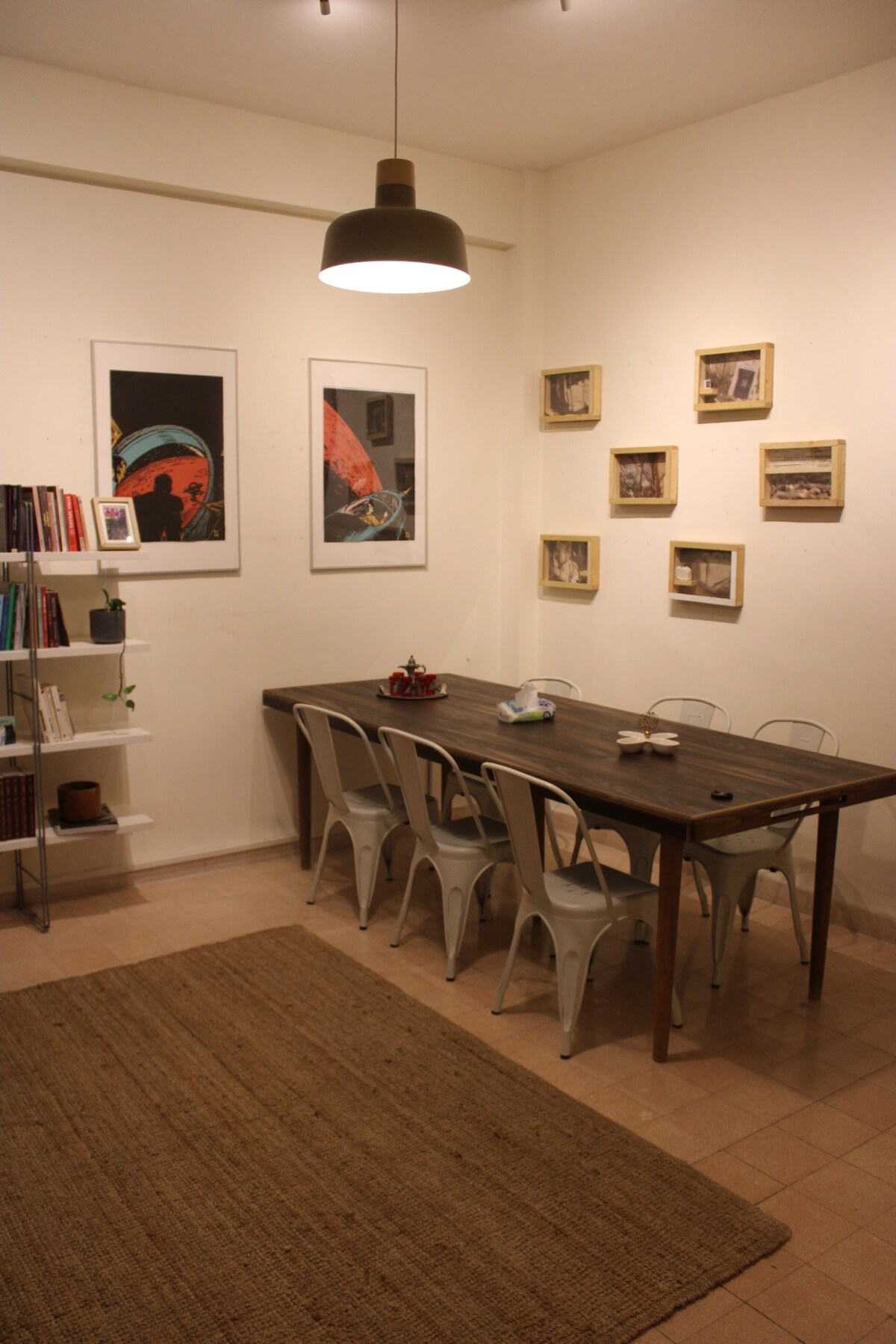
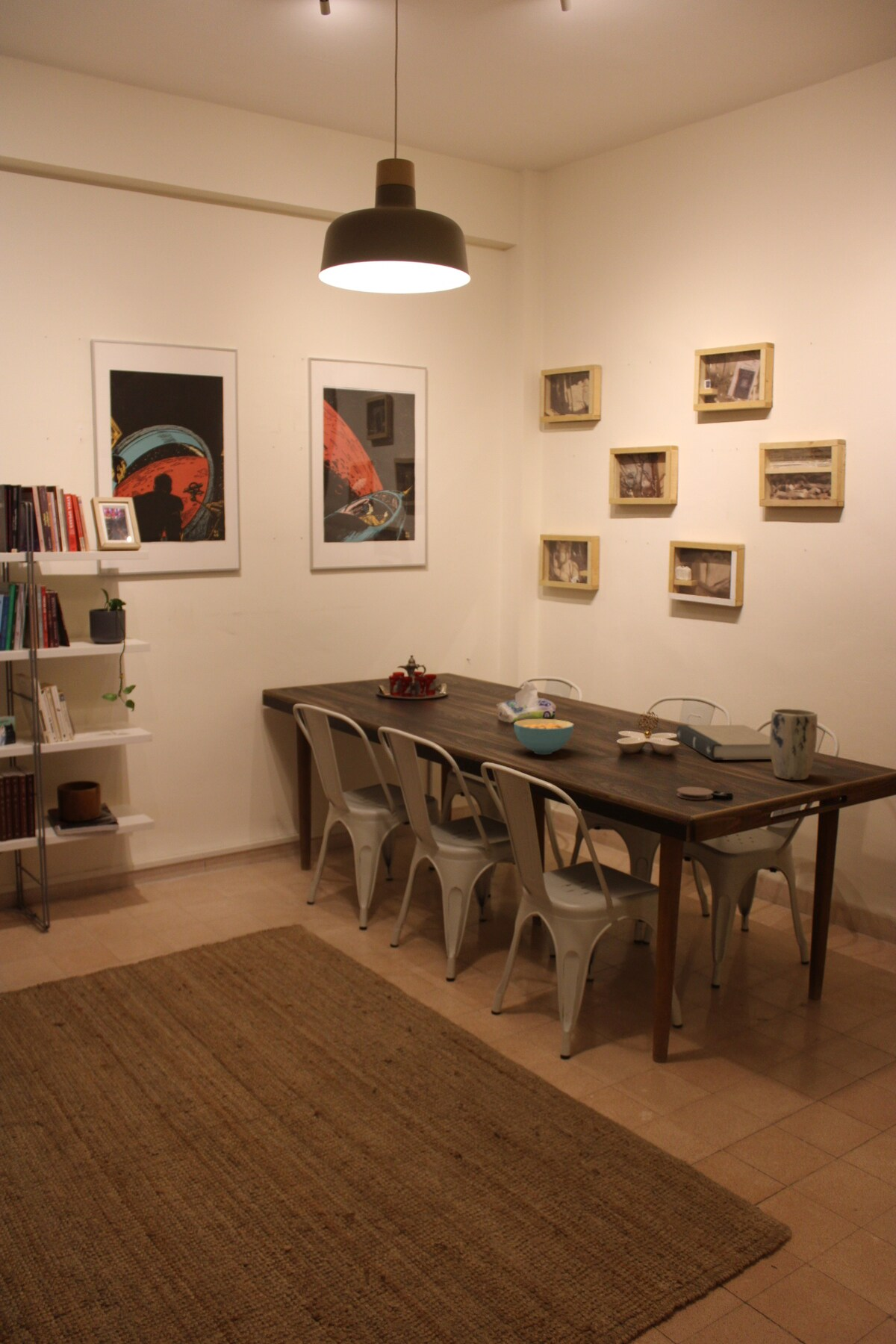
+ coaster (694, 793)
+ plant pot (792, 744)
+ book (728, 741)
+ cereal bowl (543, 738)
